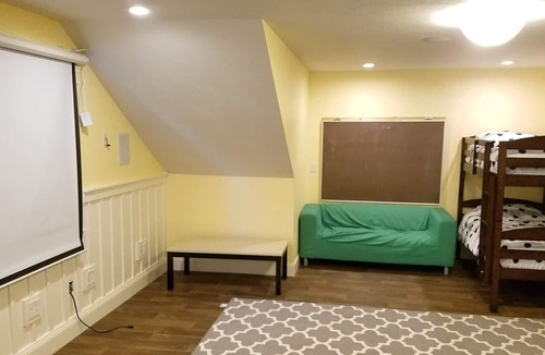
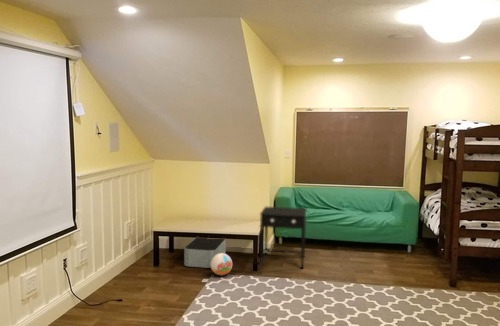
+ storage bin (205, 251)
+ ball (221, 264)
+ side table (287, 228)
